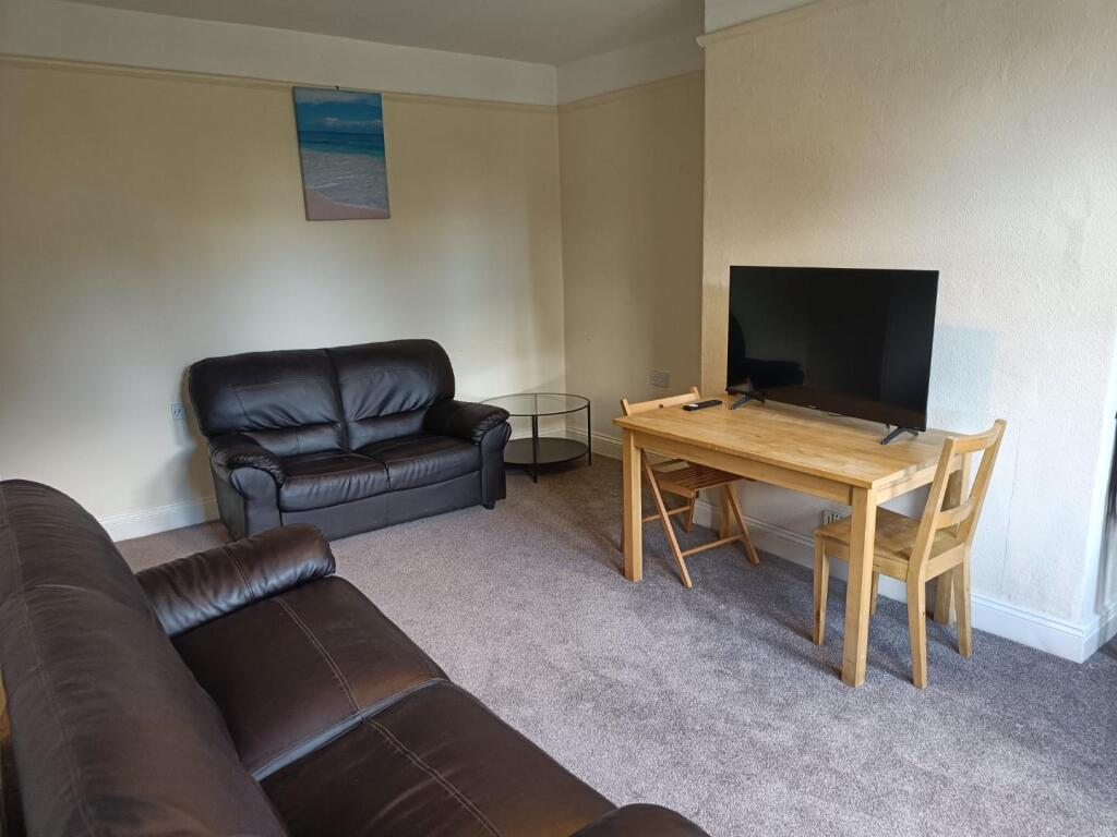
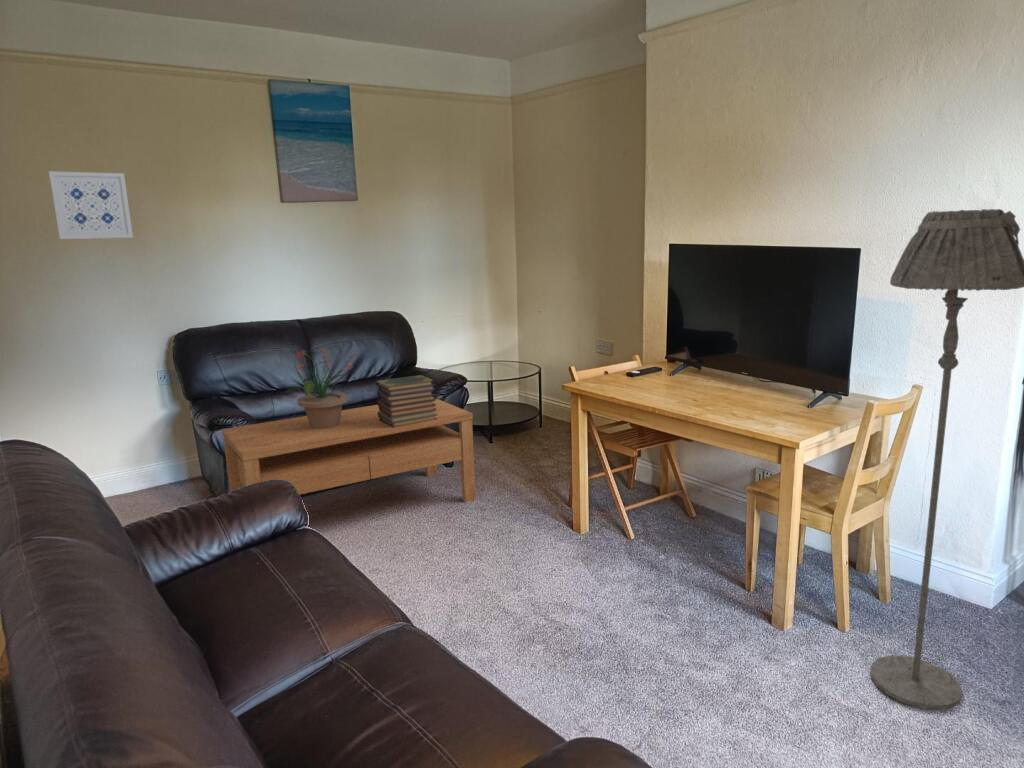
+ floor lamp (937, 464)
+ wall art (92, 205)
+ potted plant (318, 387)
+ coffee table (353, 466)
+ book stack (406, 400)
